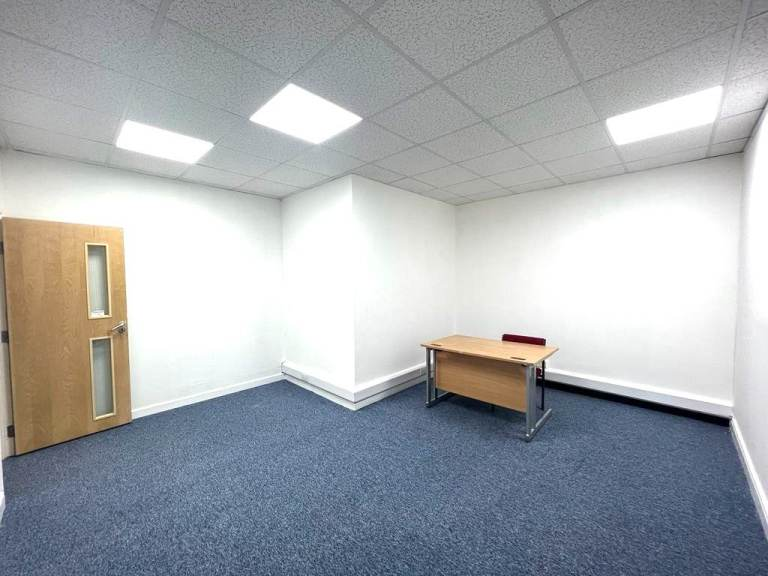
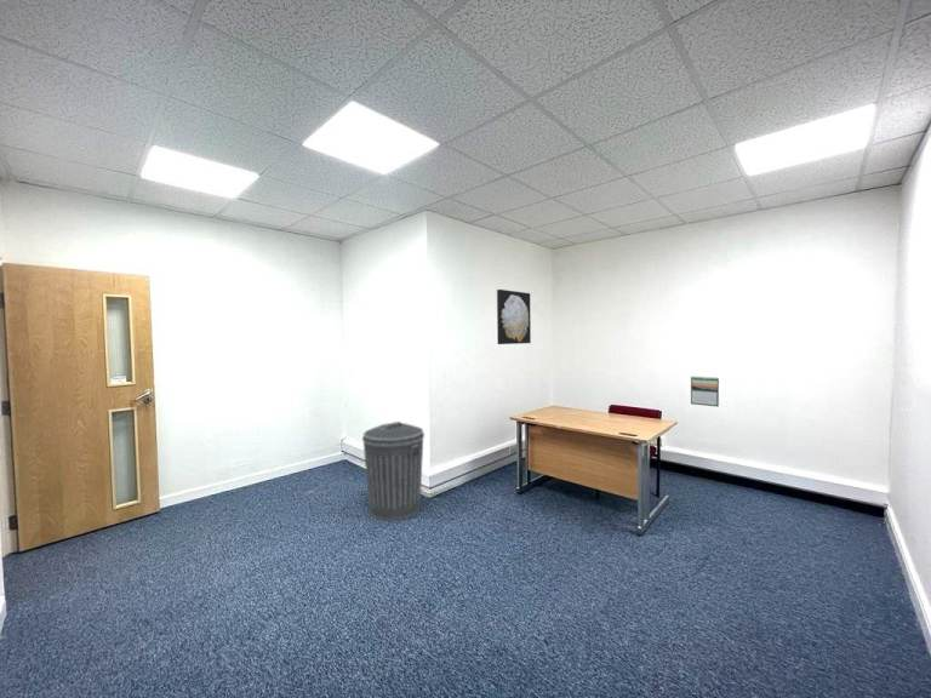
+ trash can (394, 465)
+ wall art (514, 317)
+ calendar (704, 390)
